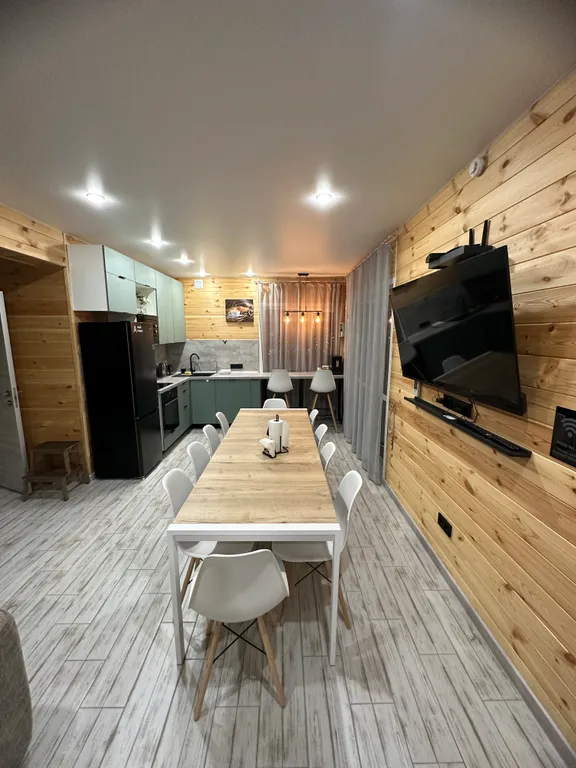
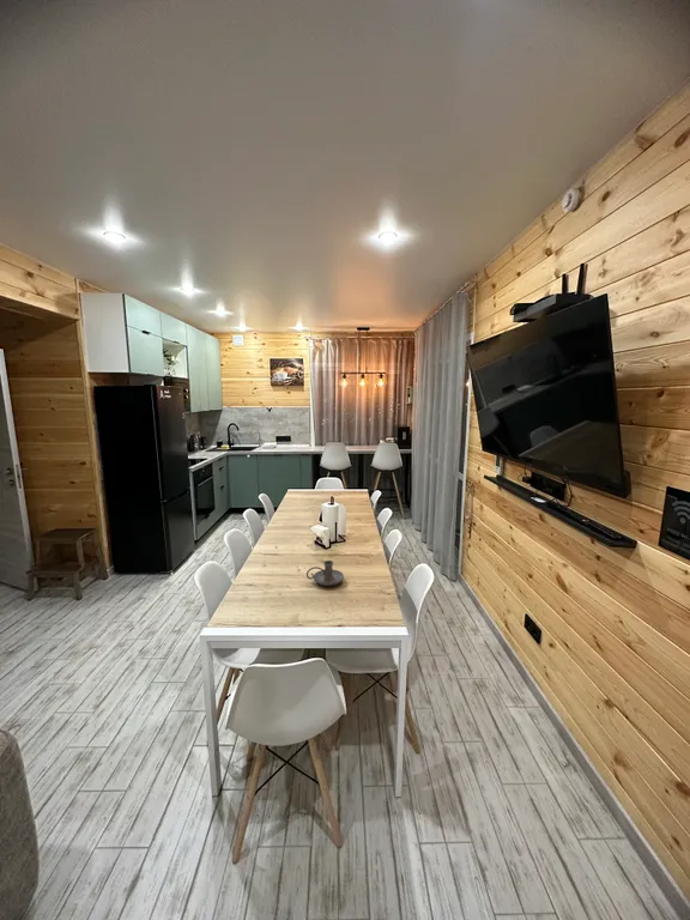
+ candle holder (325, 571)
